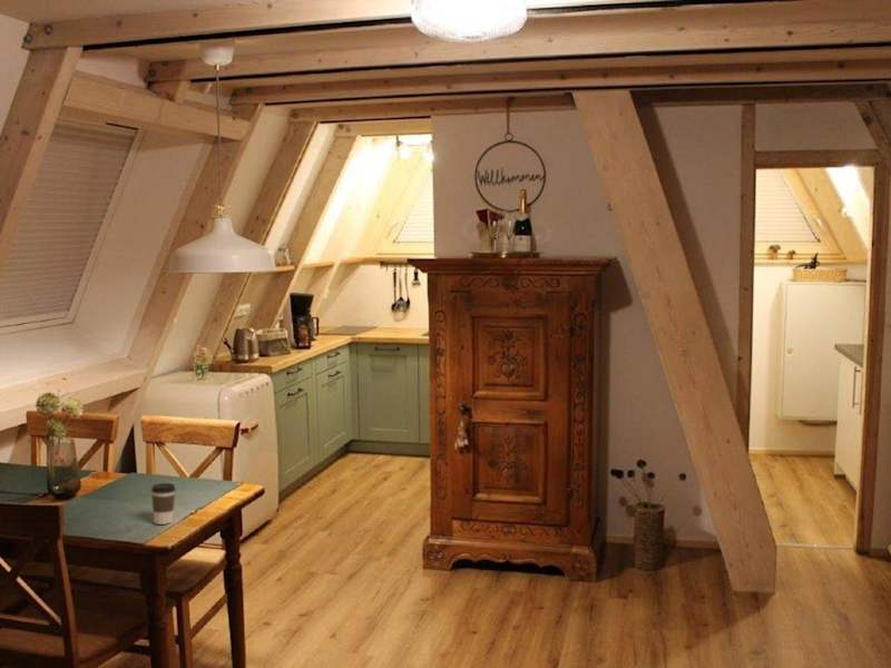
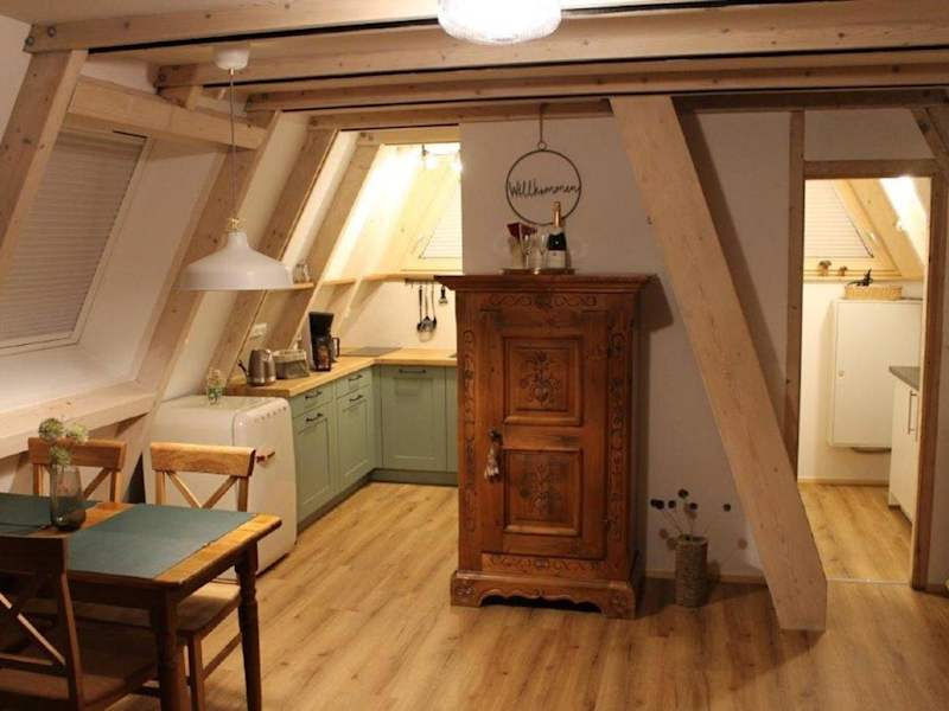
- coffee cup (163, 503)
